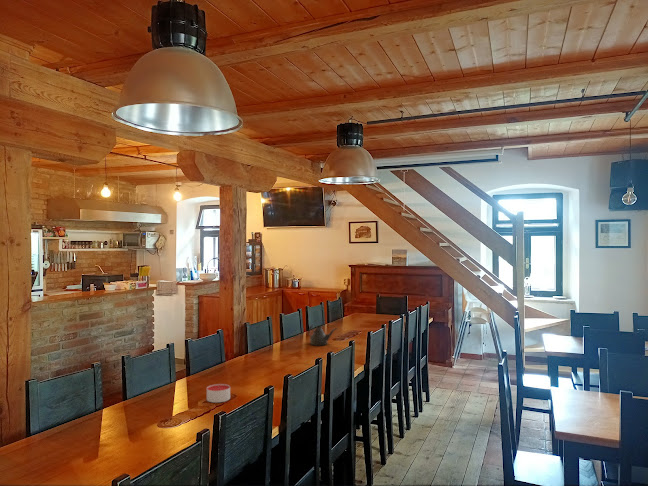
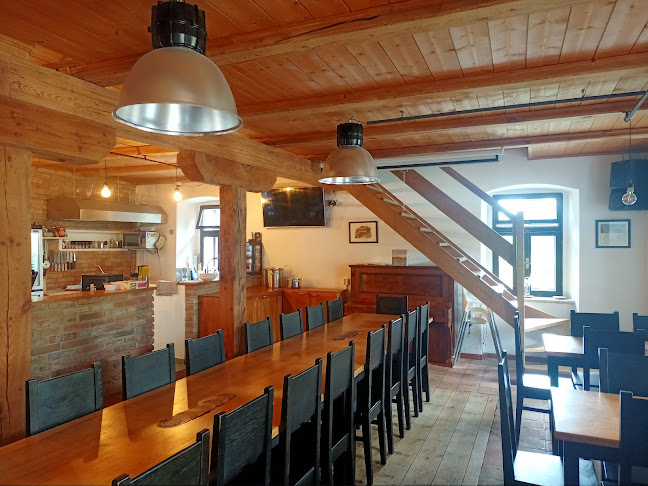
- teapot (322, 335)
- candle (218, 392)
